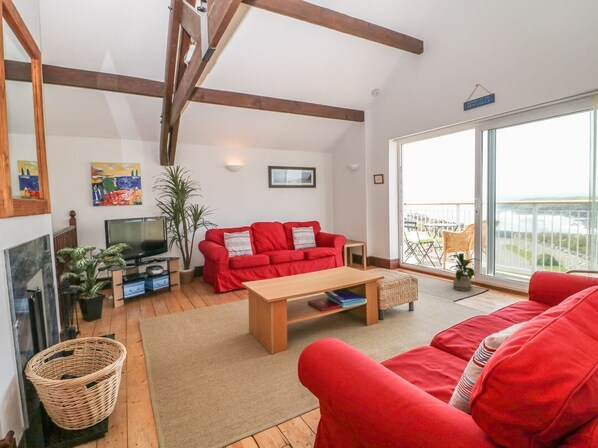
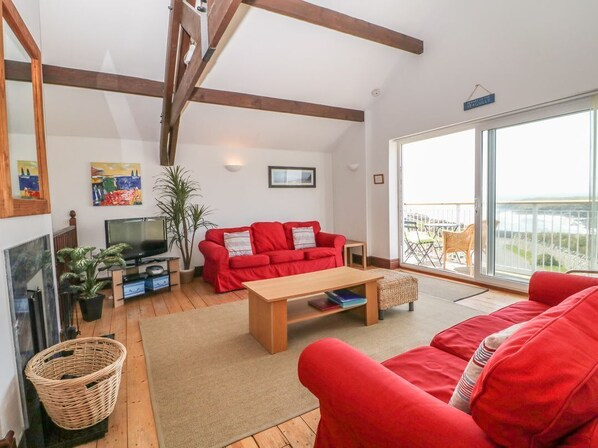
- house plant (465, 269)
